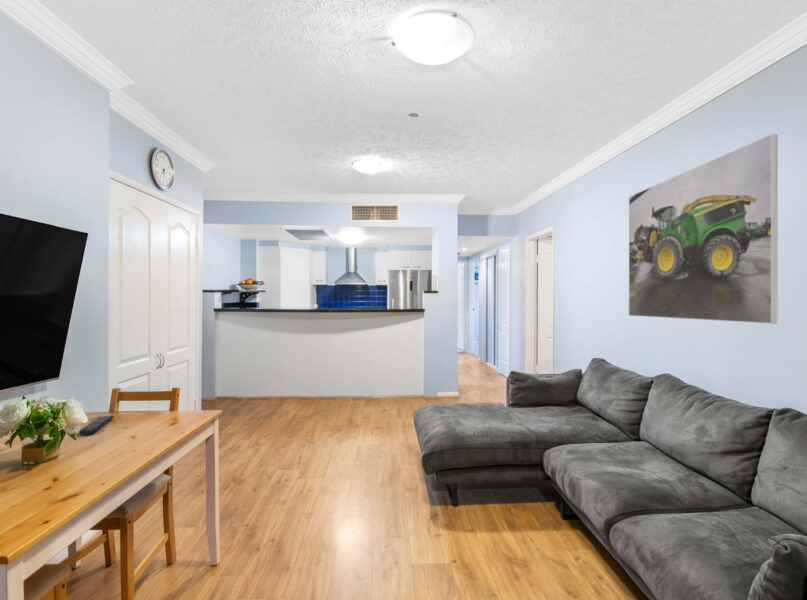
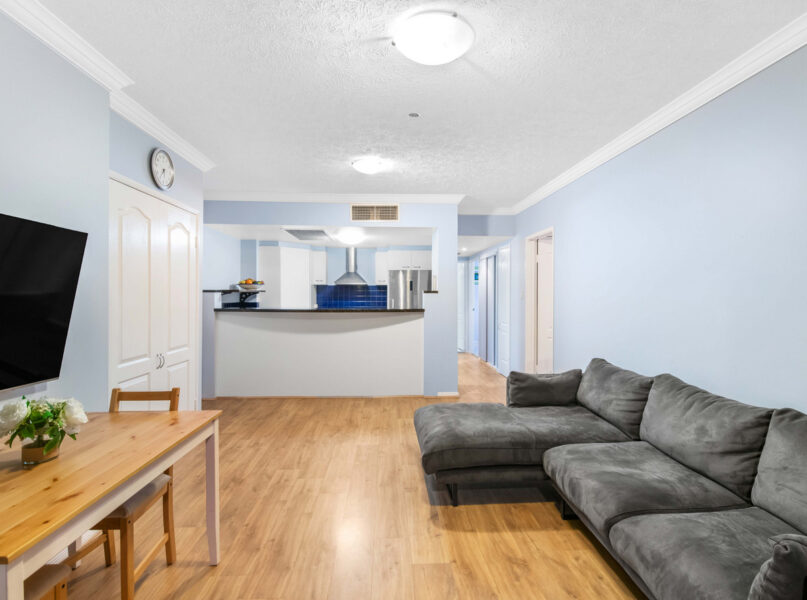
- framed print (686, 245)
- remote control (97, 424)
